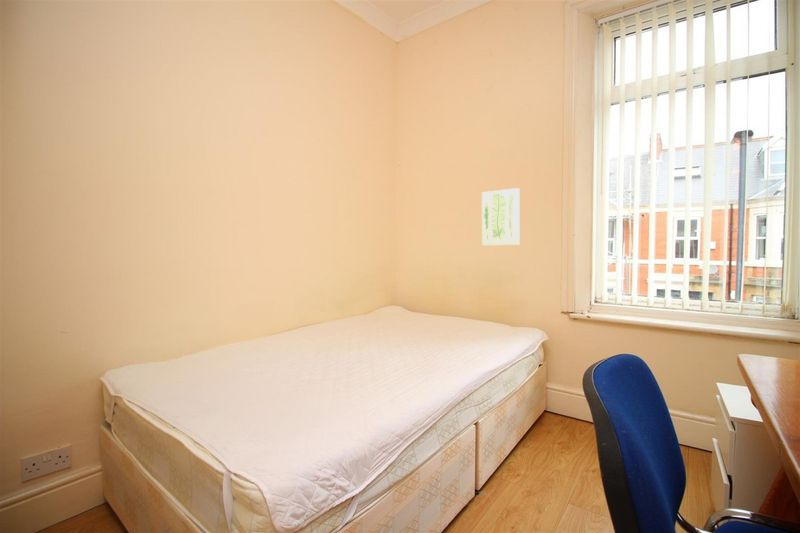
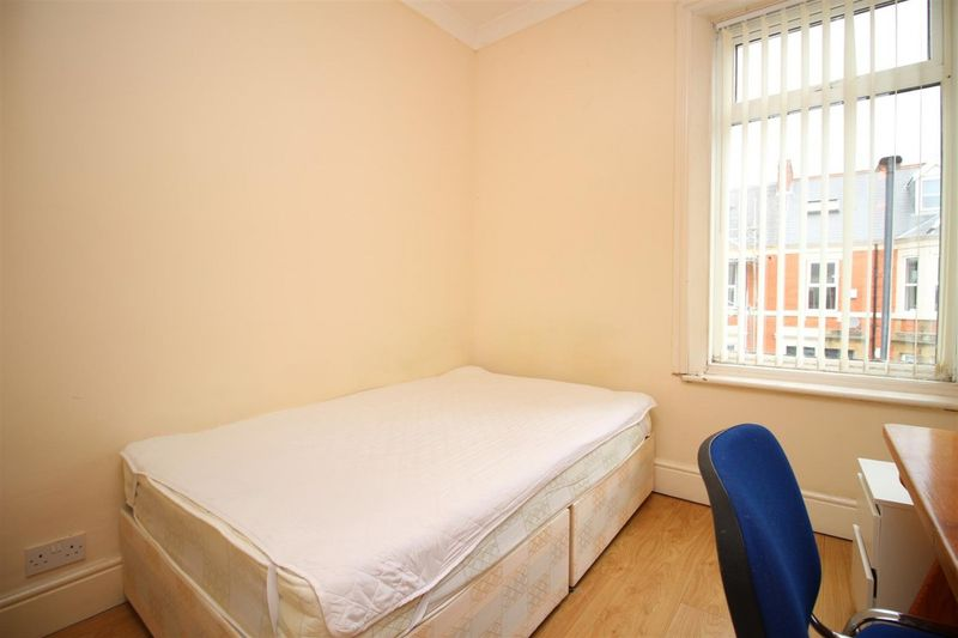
- wall art (500, 218)
